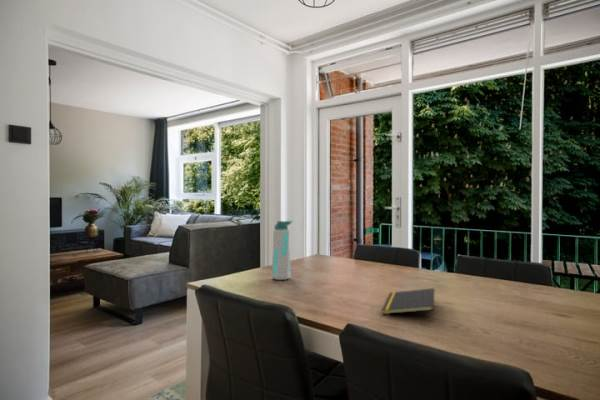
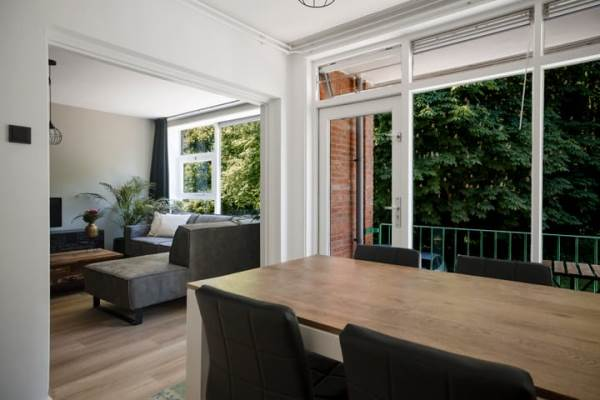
- notepad (409, 300)
- water bottle (282, 249)
